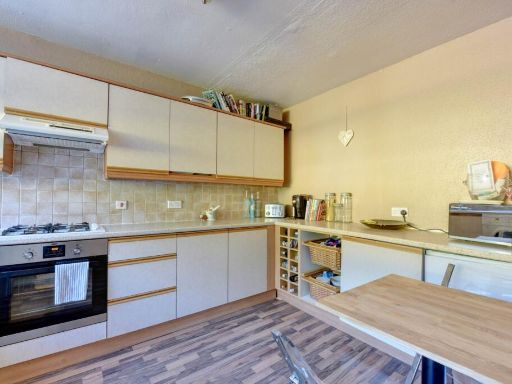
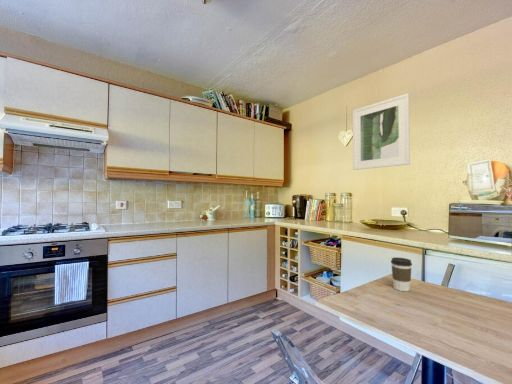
+ coffee cup (401, 274)
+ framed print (378, 135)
